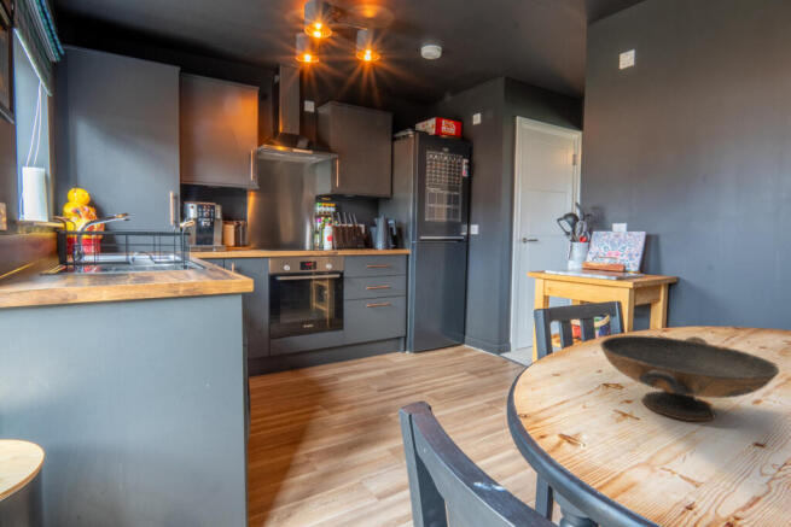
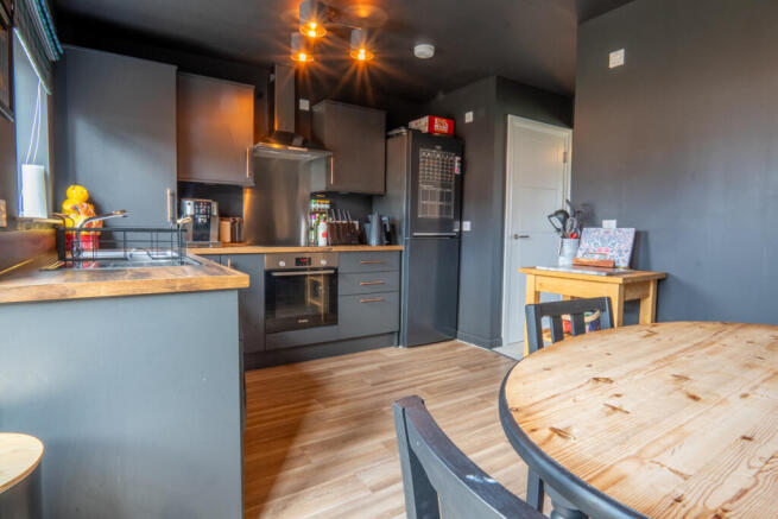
- decorative bowl (680, 379)
